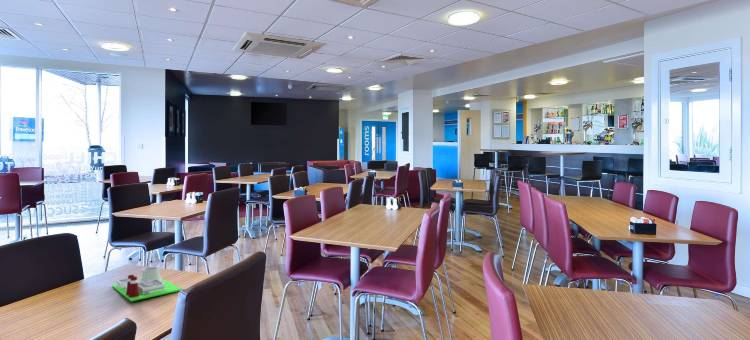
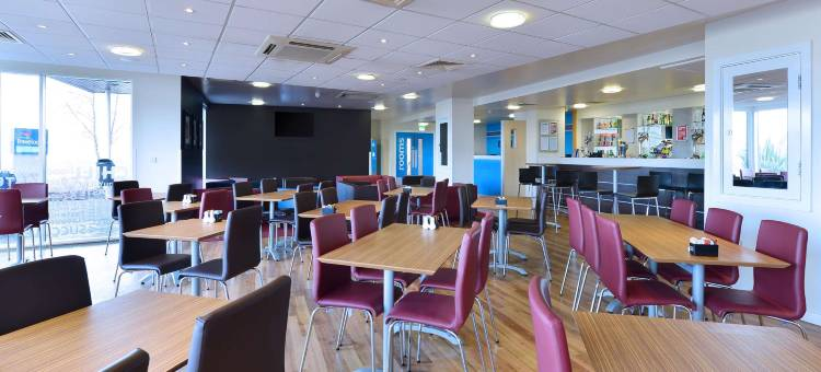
- architectural model (146, 278)
